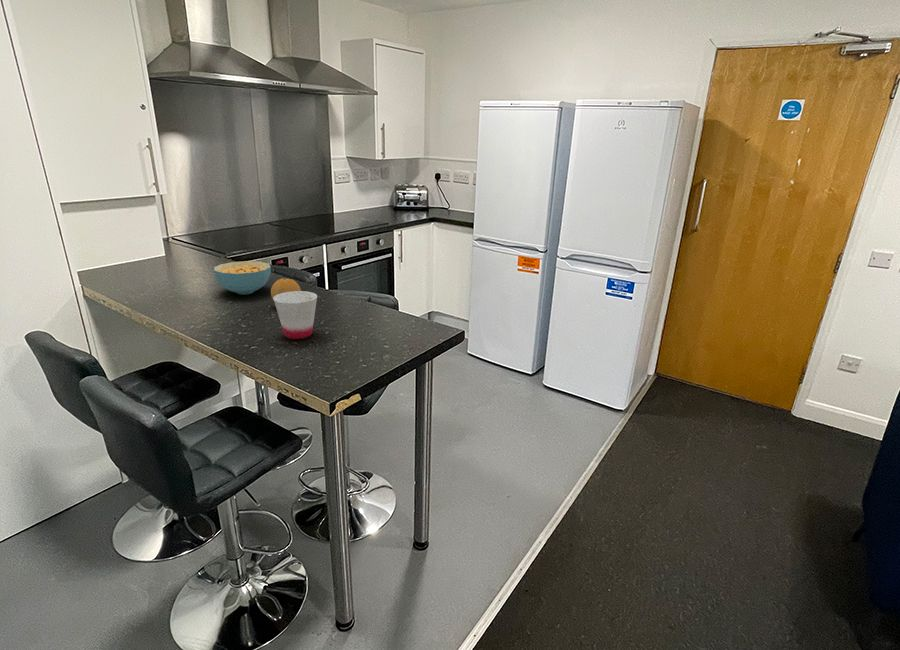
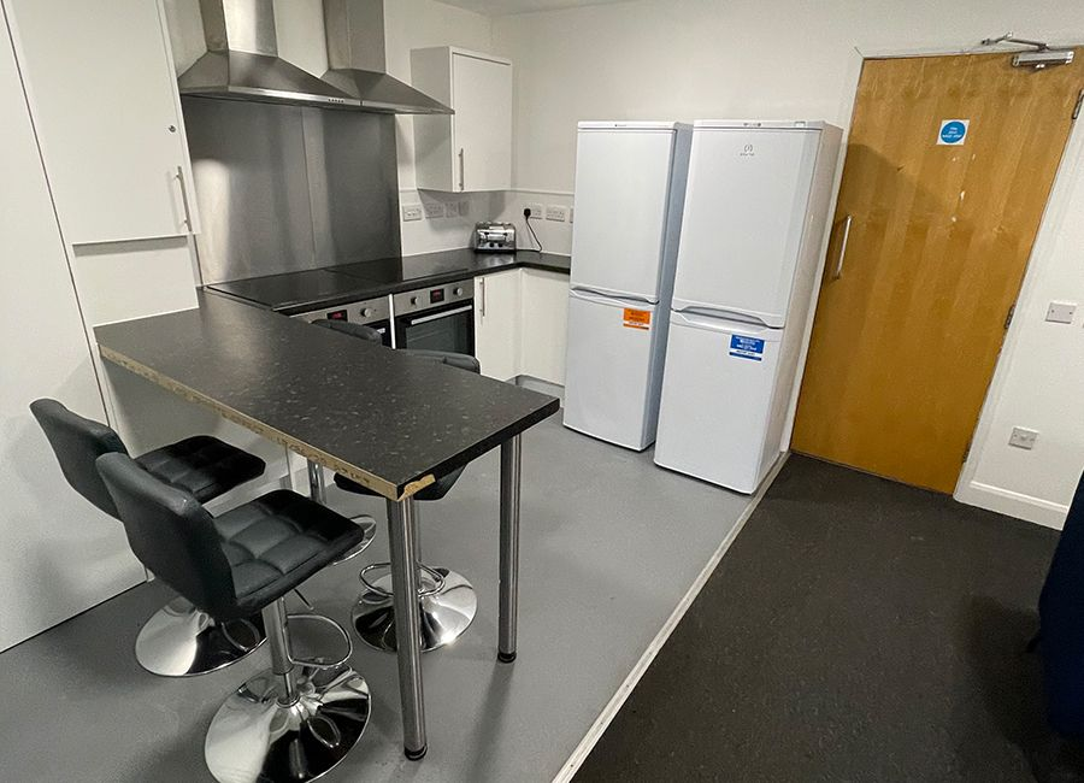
- cup (297, 316)
- cereal bowl (244, 279)
- fruit (286, 291)
